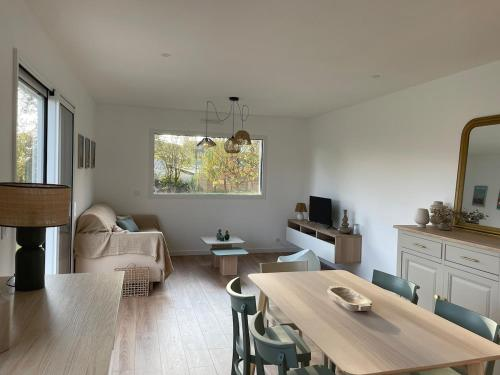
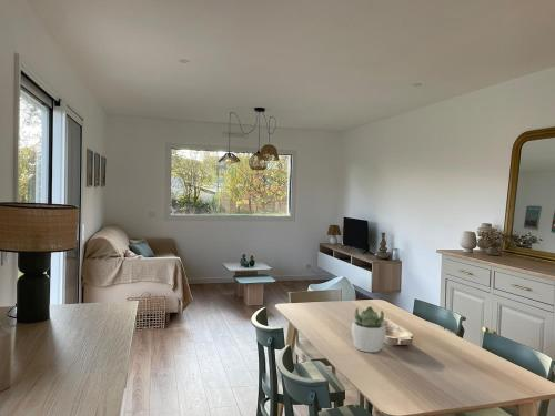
+ succulent plant (369, 328)
